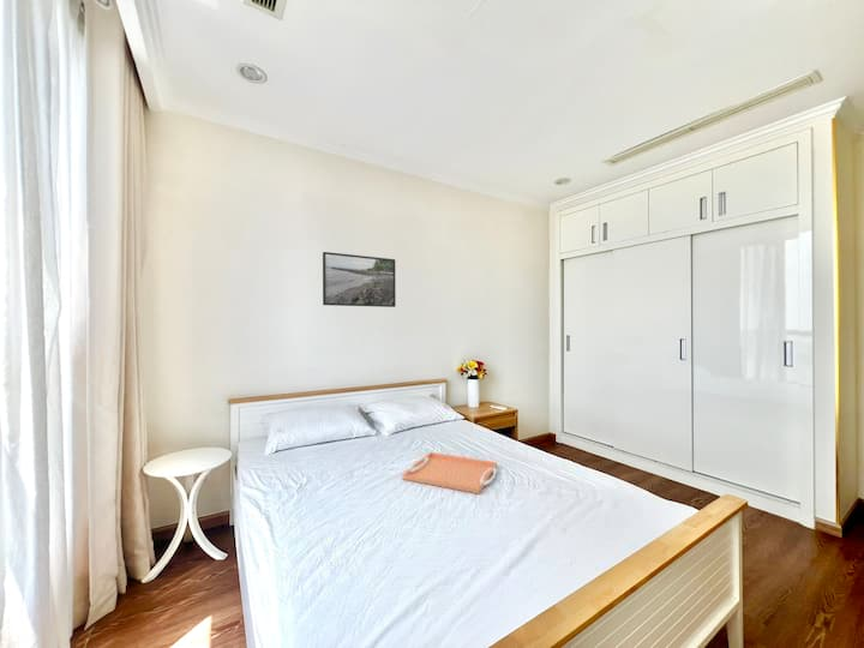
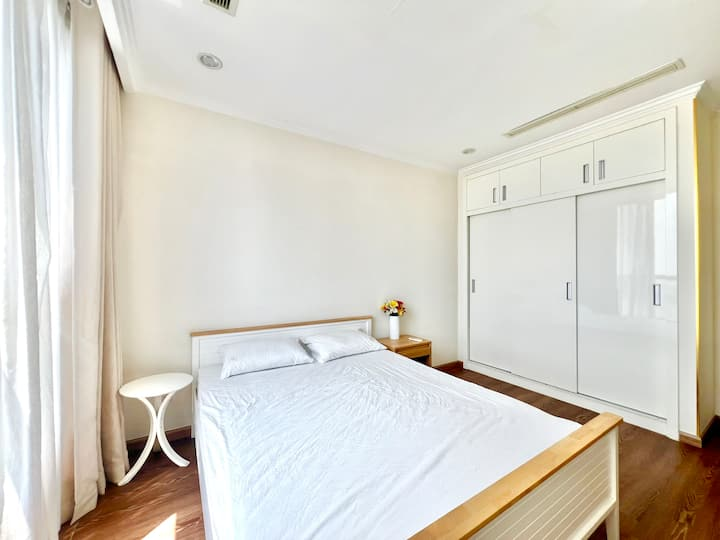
- serving tray (451, 470)
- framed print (360, 281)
